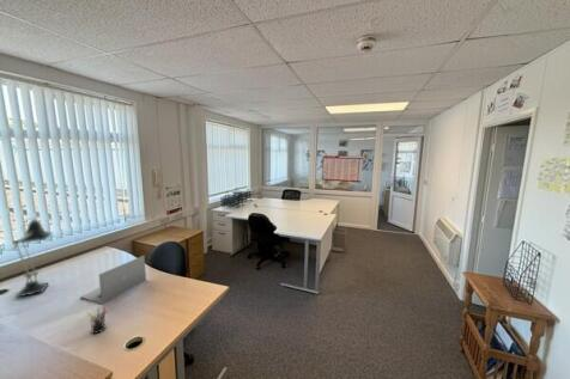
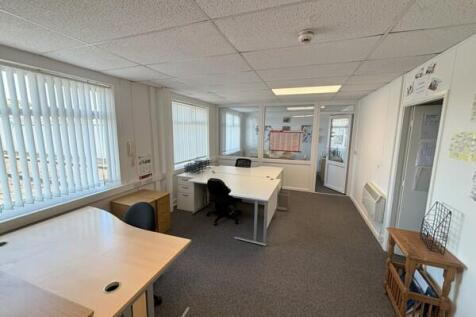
- pen holder (98, 317)
- laptop (114, 274)
- desk lamp (29, 256)
